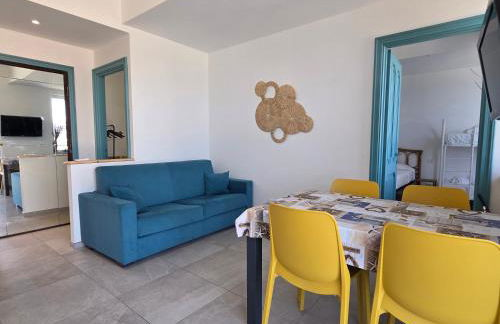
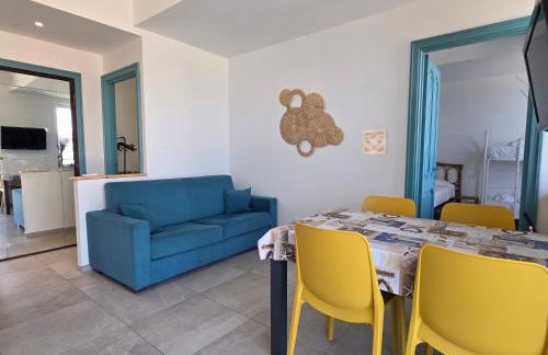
+ wall ornament (374, 142)
